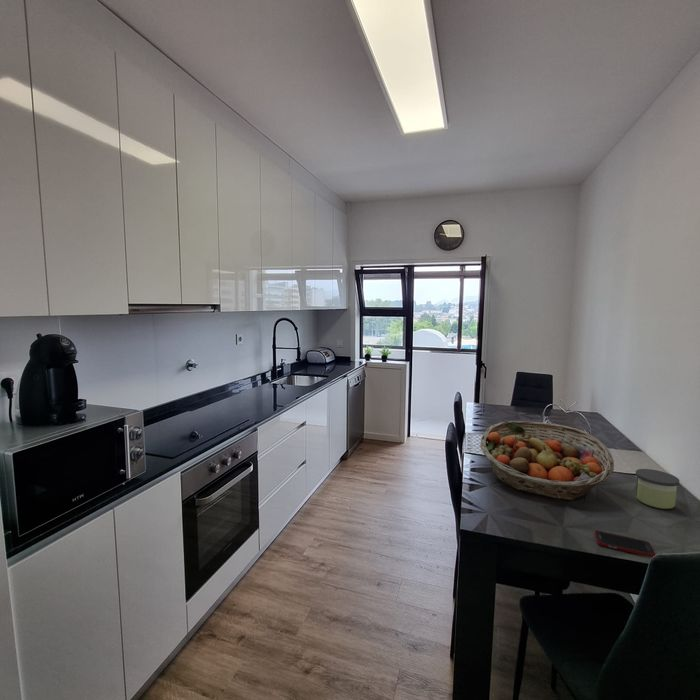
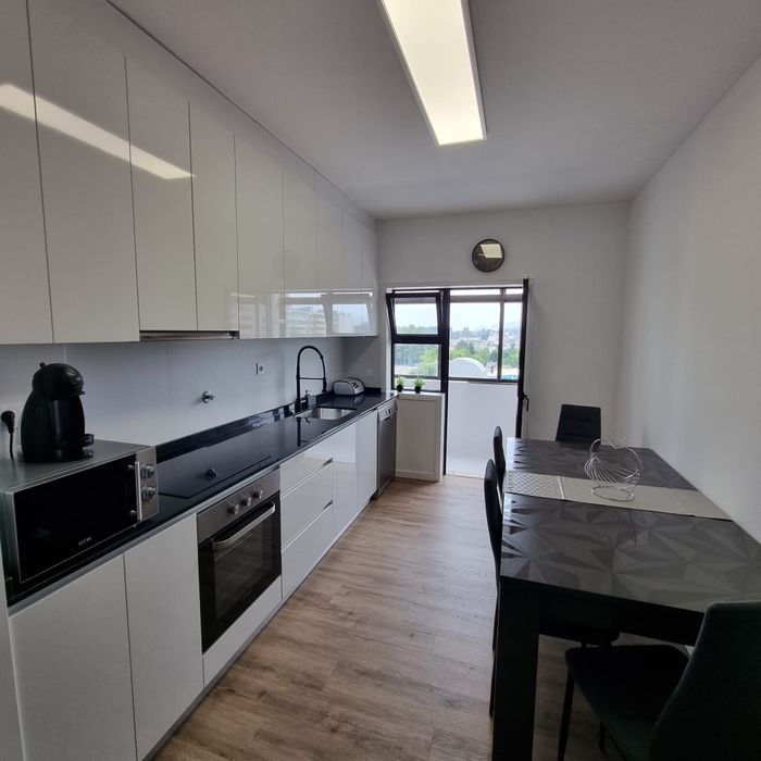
- fruit basket (541, 457)
- candle (655, 488)
- cell phone (623, 543)
